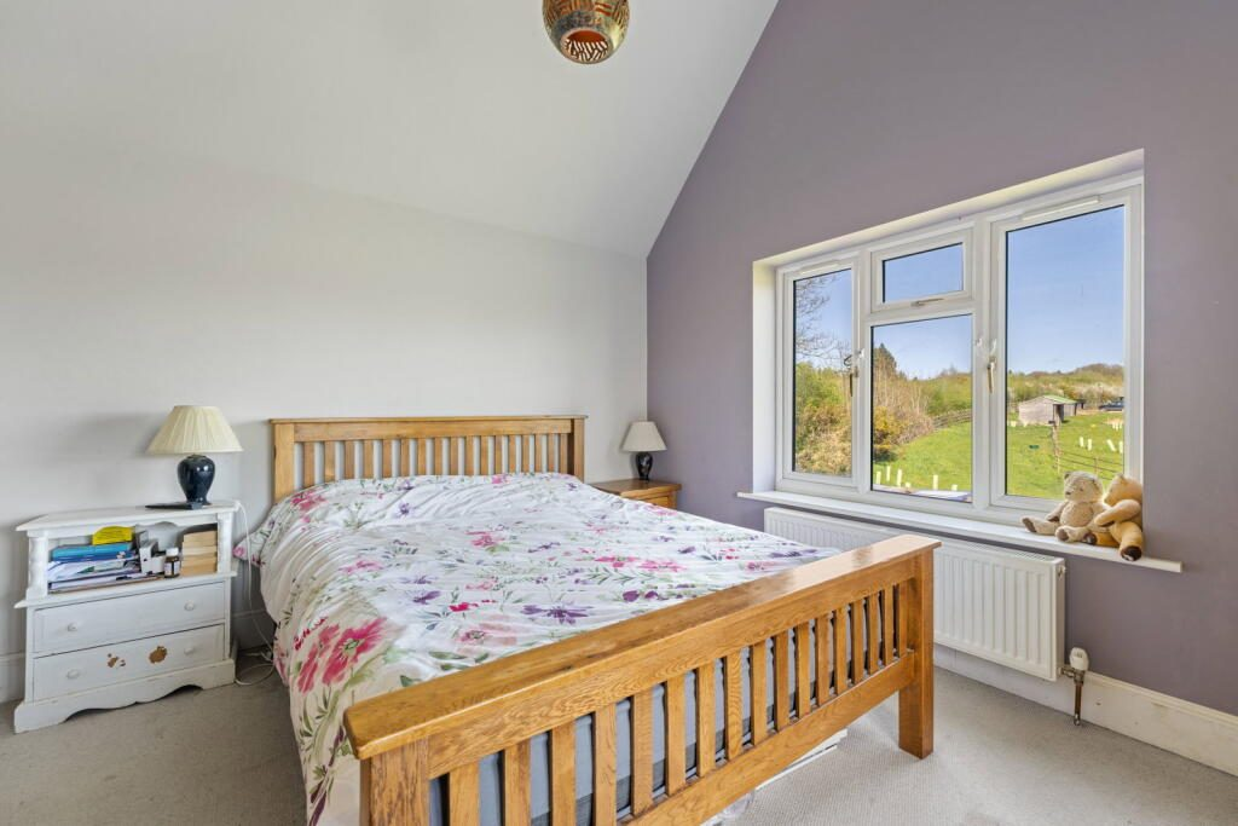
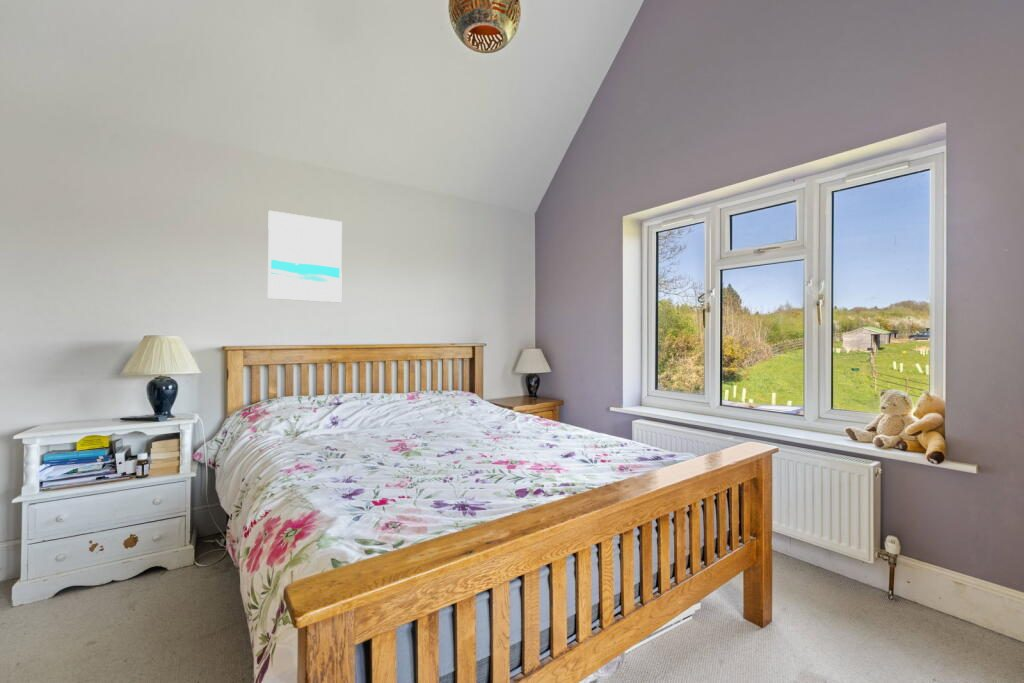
+ wall art (306, 258)
